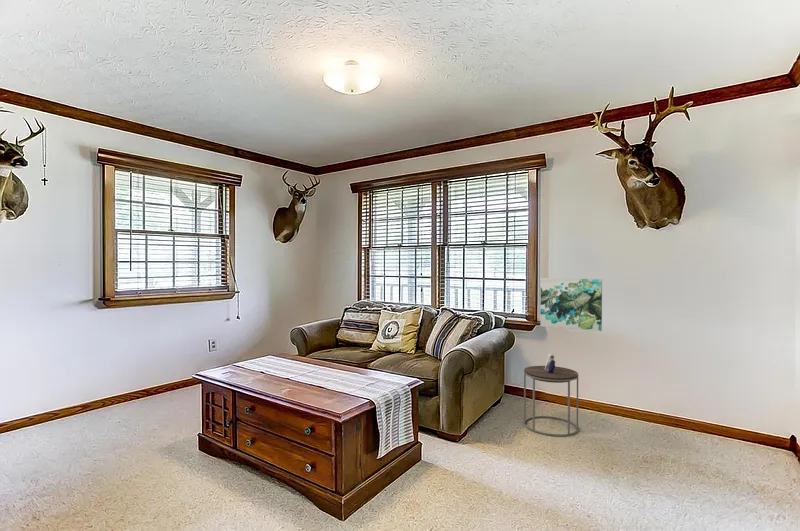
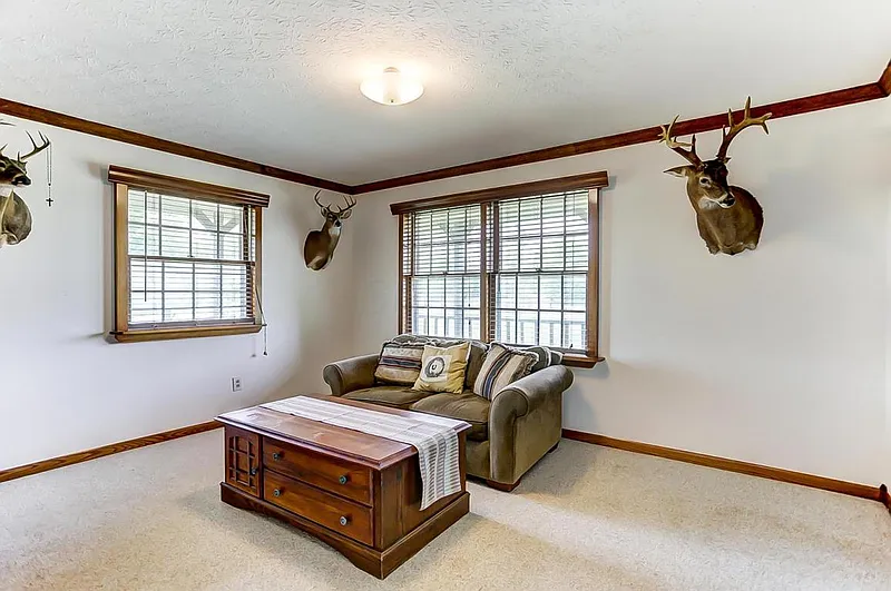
- side table (552, 382)
- wall art (570, 303)
